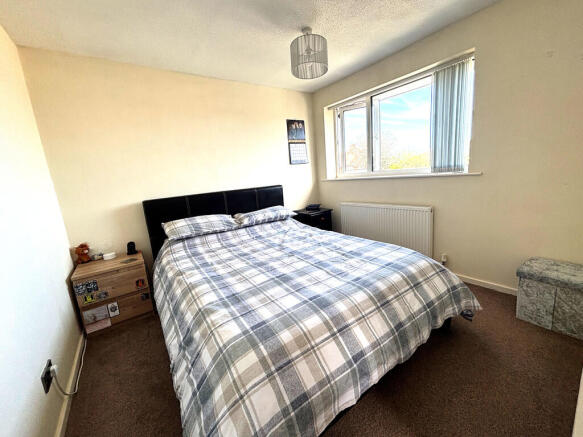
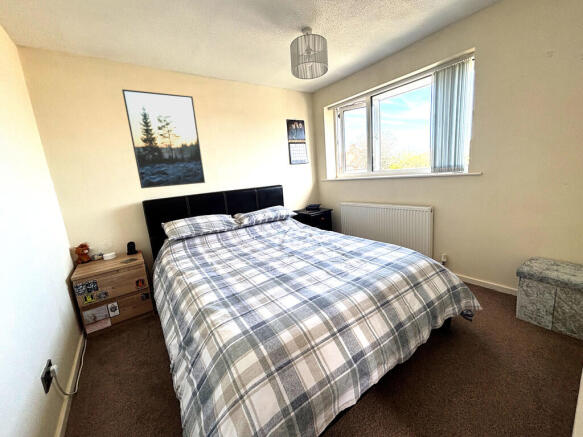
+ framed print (167, 140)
